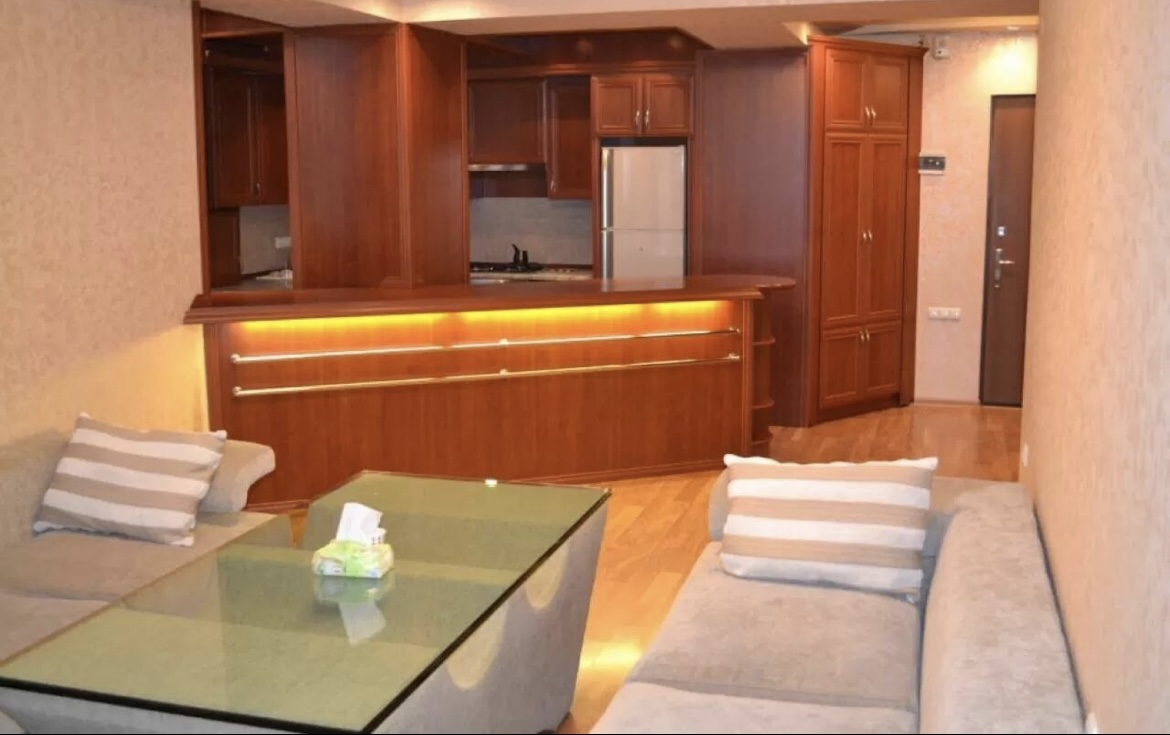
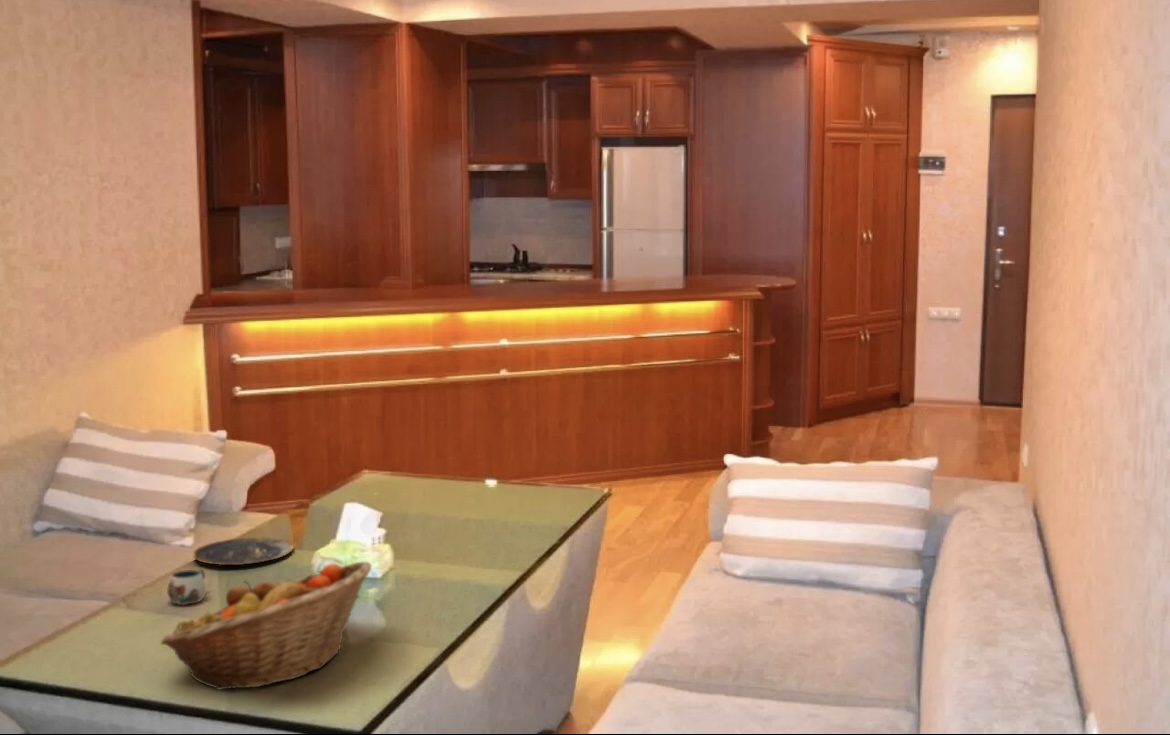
+ mug (189, 585)
+ plate (243, 552)
+ fruit basket (272, 617)
